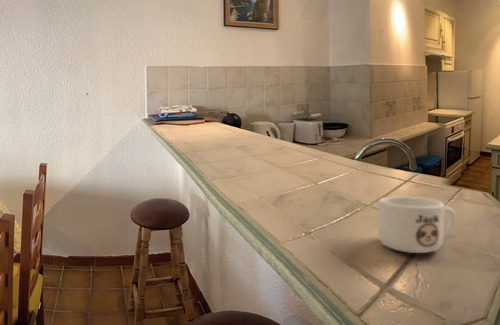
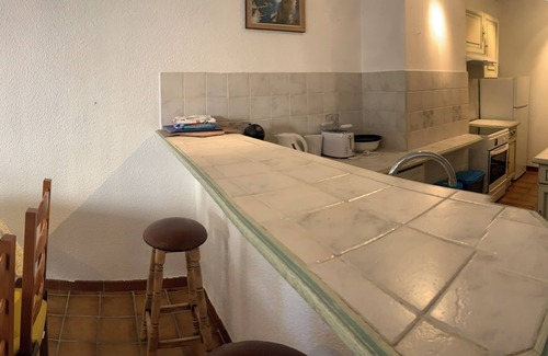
- mug (419, 223)
